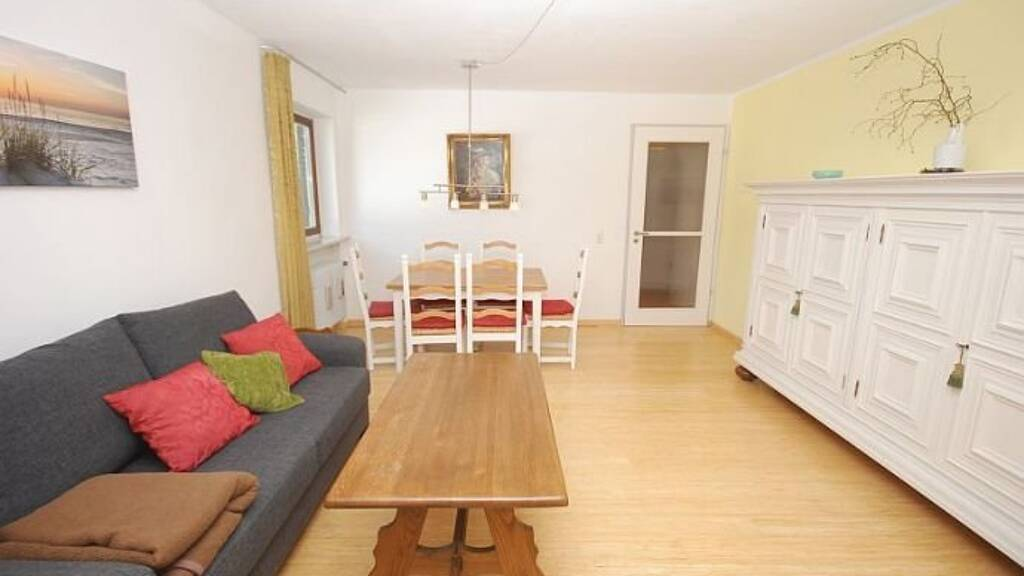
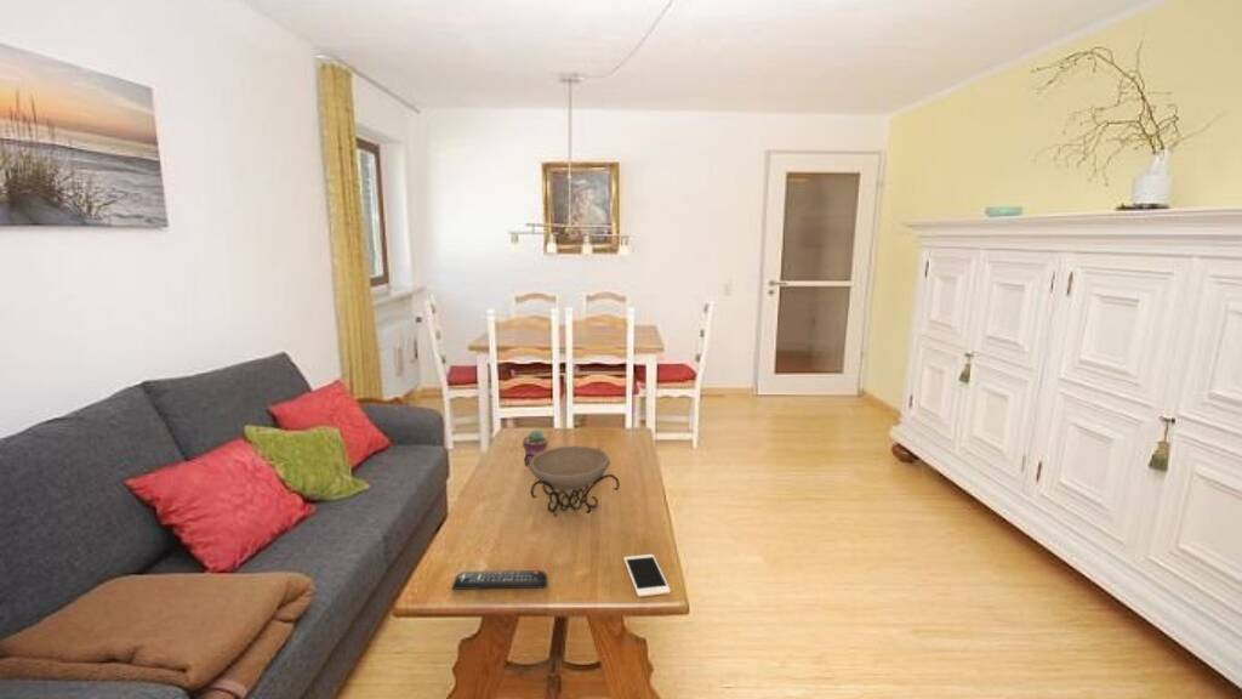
+ potted succulent (535, 445)
+ remote control (500, 580)
+ cell phone (645, 574)
+ decorative bowl (569, 484)
